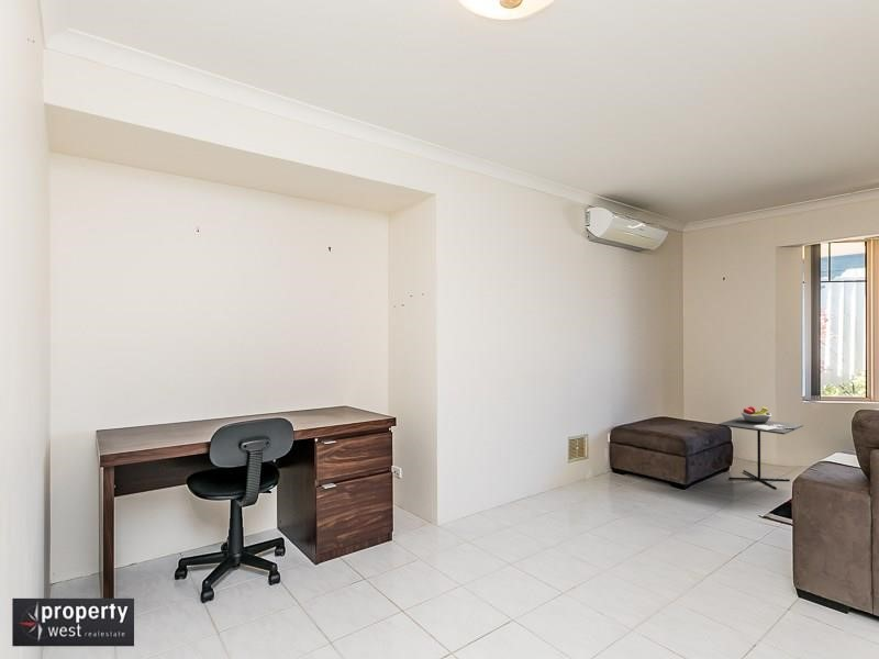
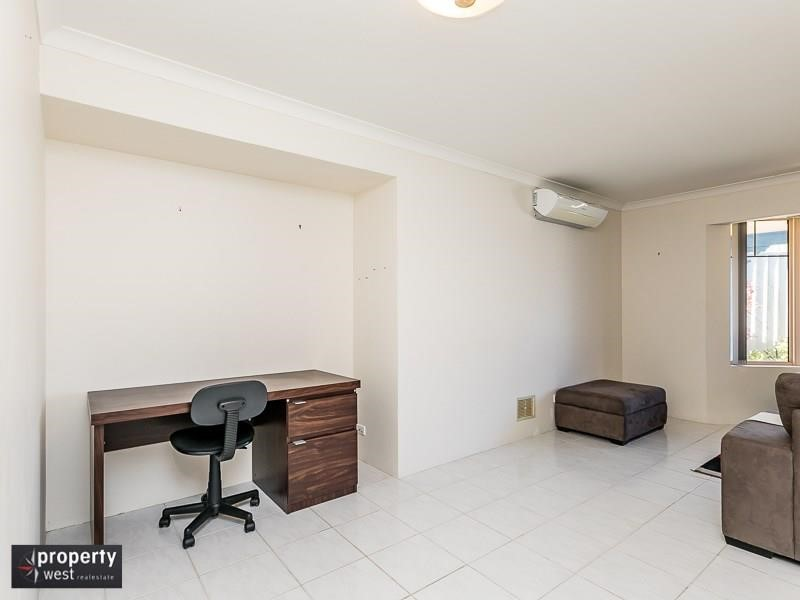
- kitchen table (759, 445)
